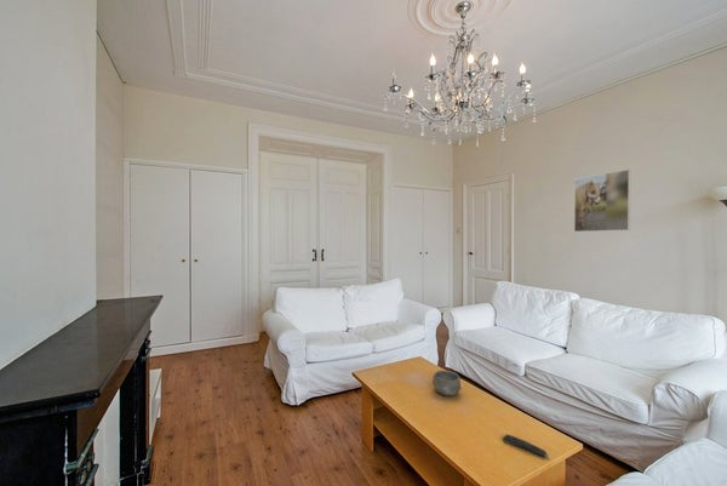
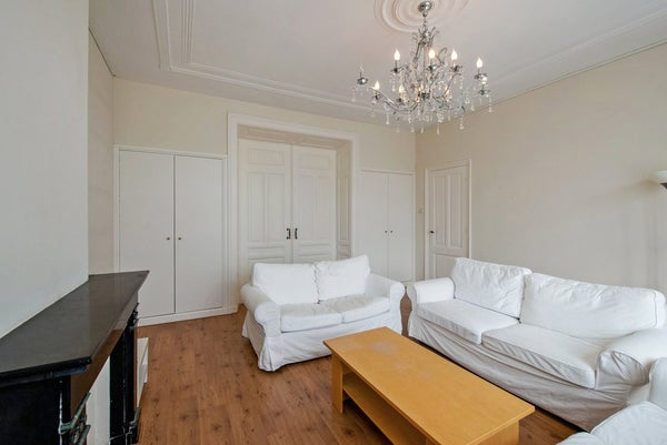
- bowl (446, 383)
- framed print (600, 202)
- remote control (525, 445)
